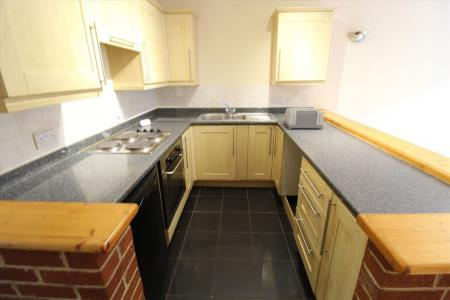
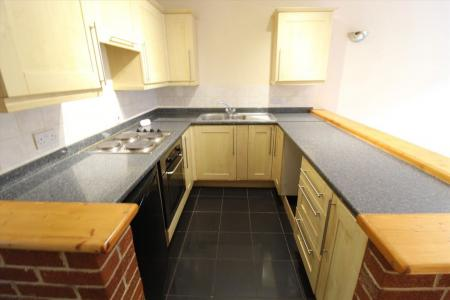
- toaster (304, 117)
